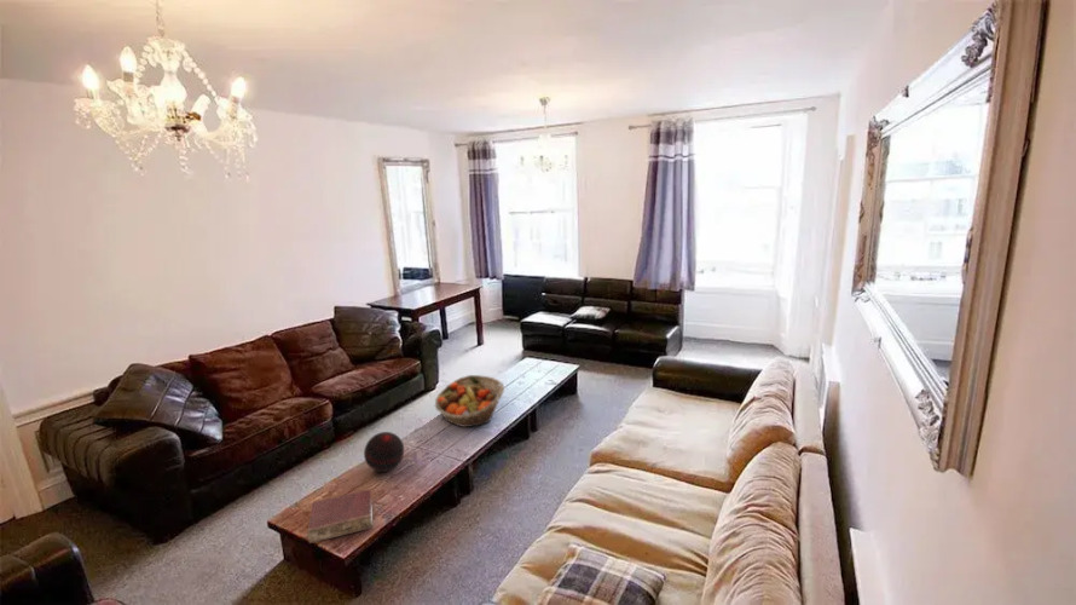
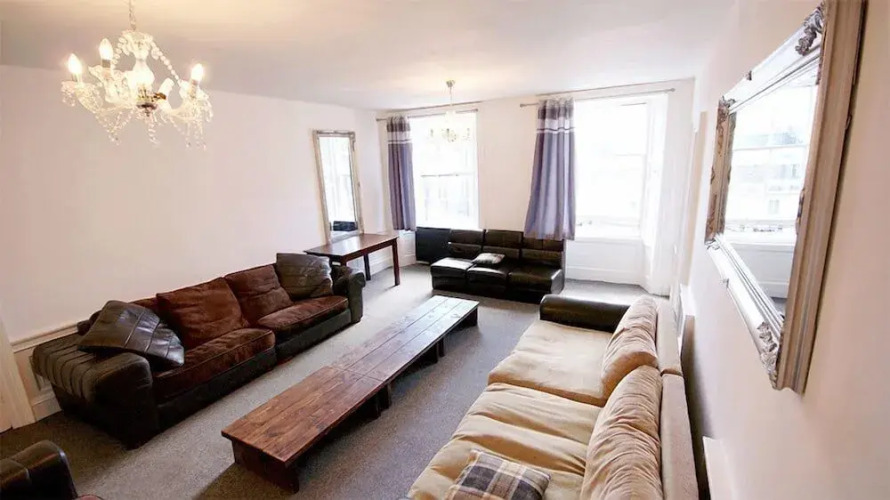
- book (341, 514)
- fruit basket (469, 399)
- decorative orb (383, 451)
